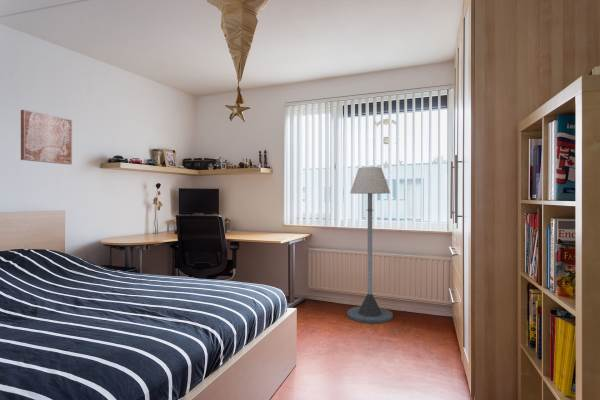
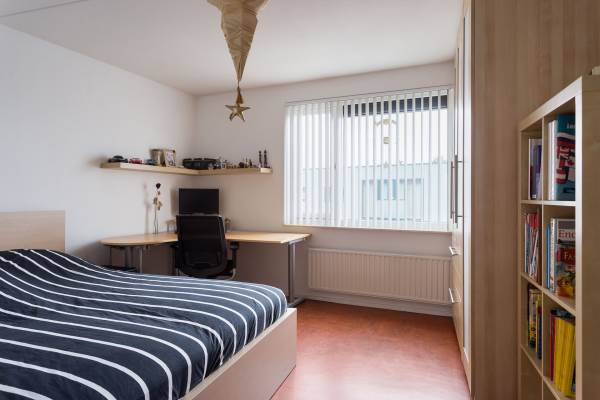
- floor lamp (369, 241)
- wall art (47, 138)
